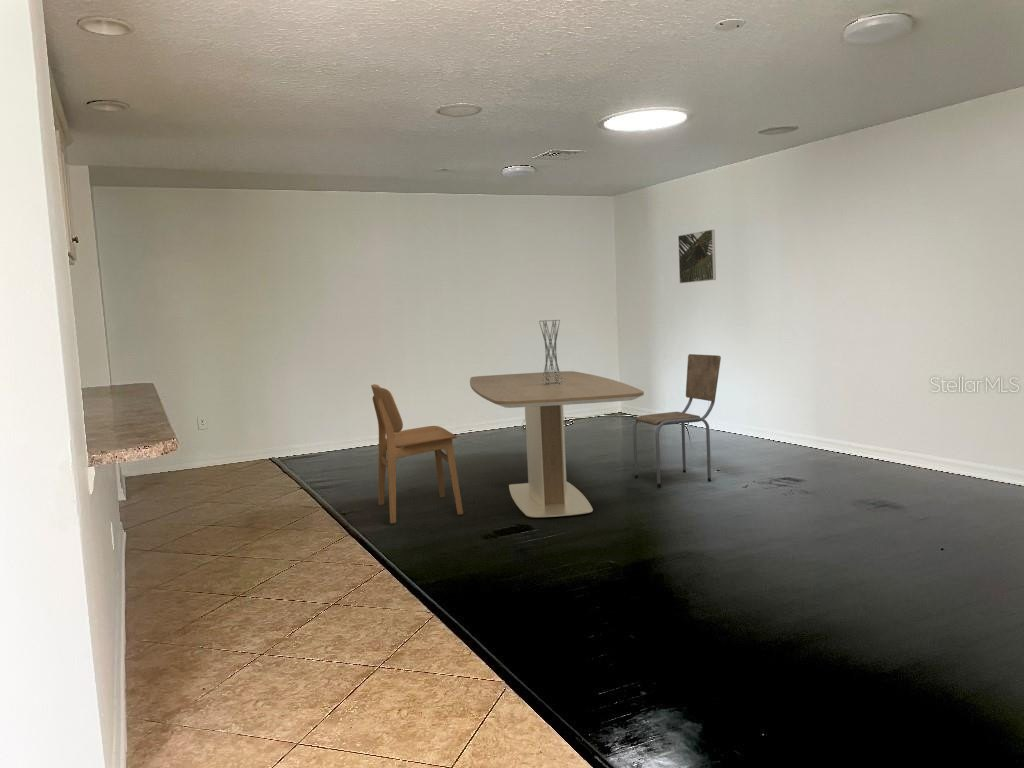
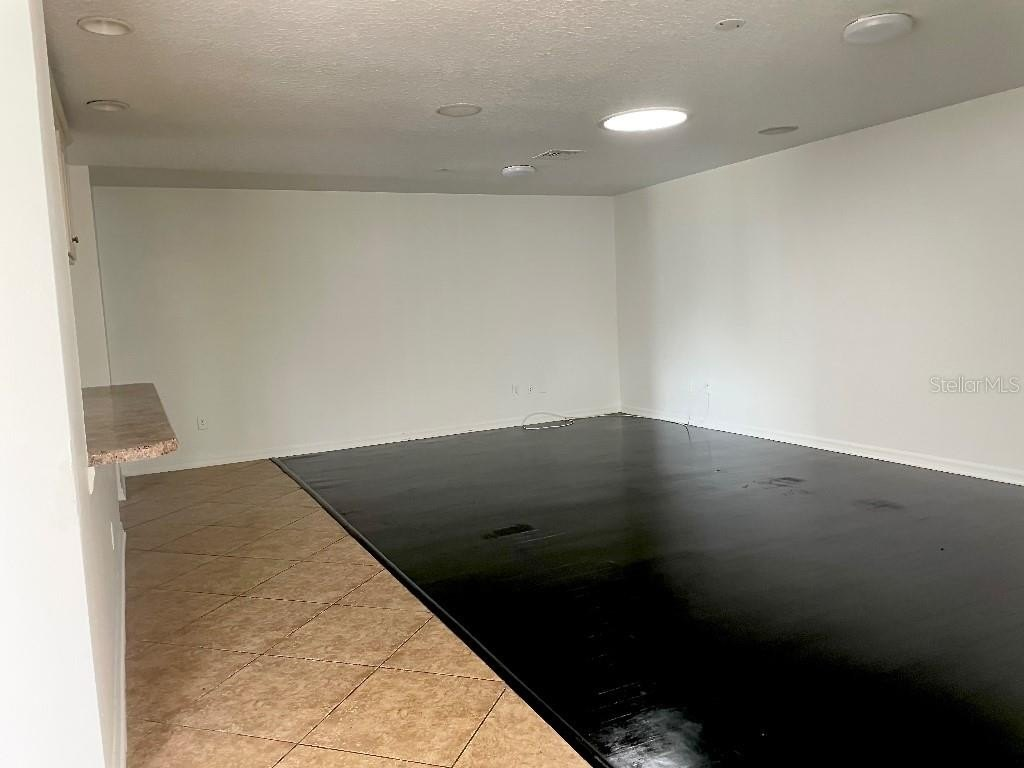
- dining table (544, 440)
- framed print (696, 257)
- vase (549, 352)
- dining chair (415, 446)
- dining chair (676, 418)
